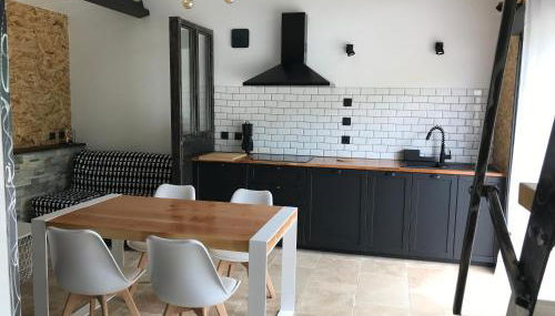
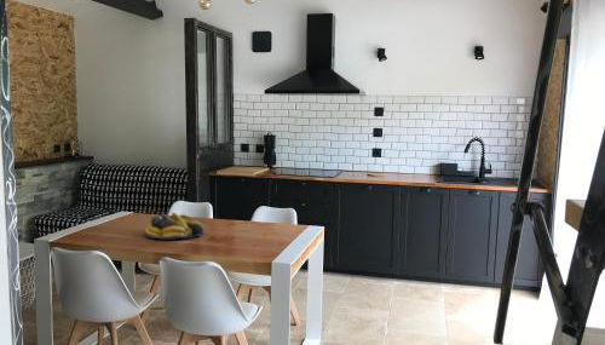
+ fruit bowl (174, 223)
